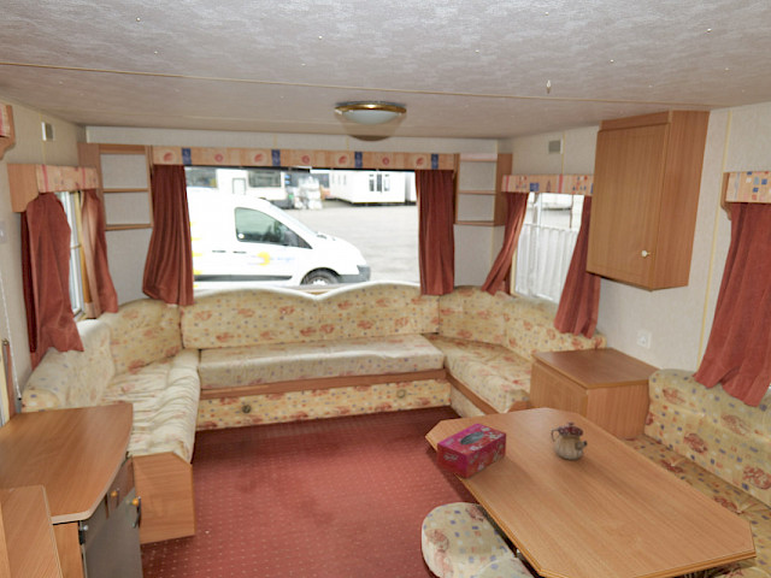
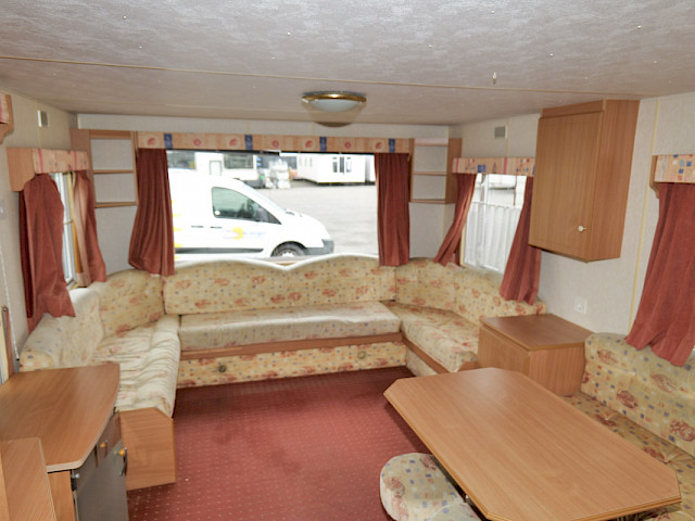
- tissue box (471, 448)
- teapot (567, 437)
